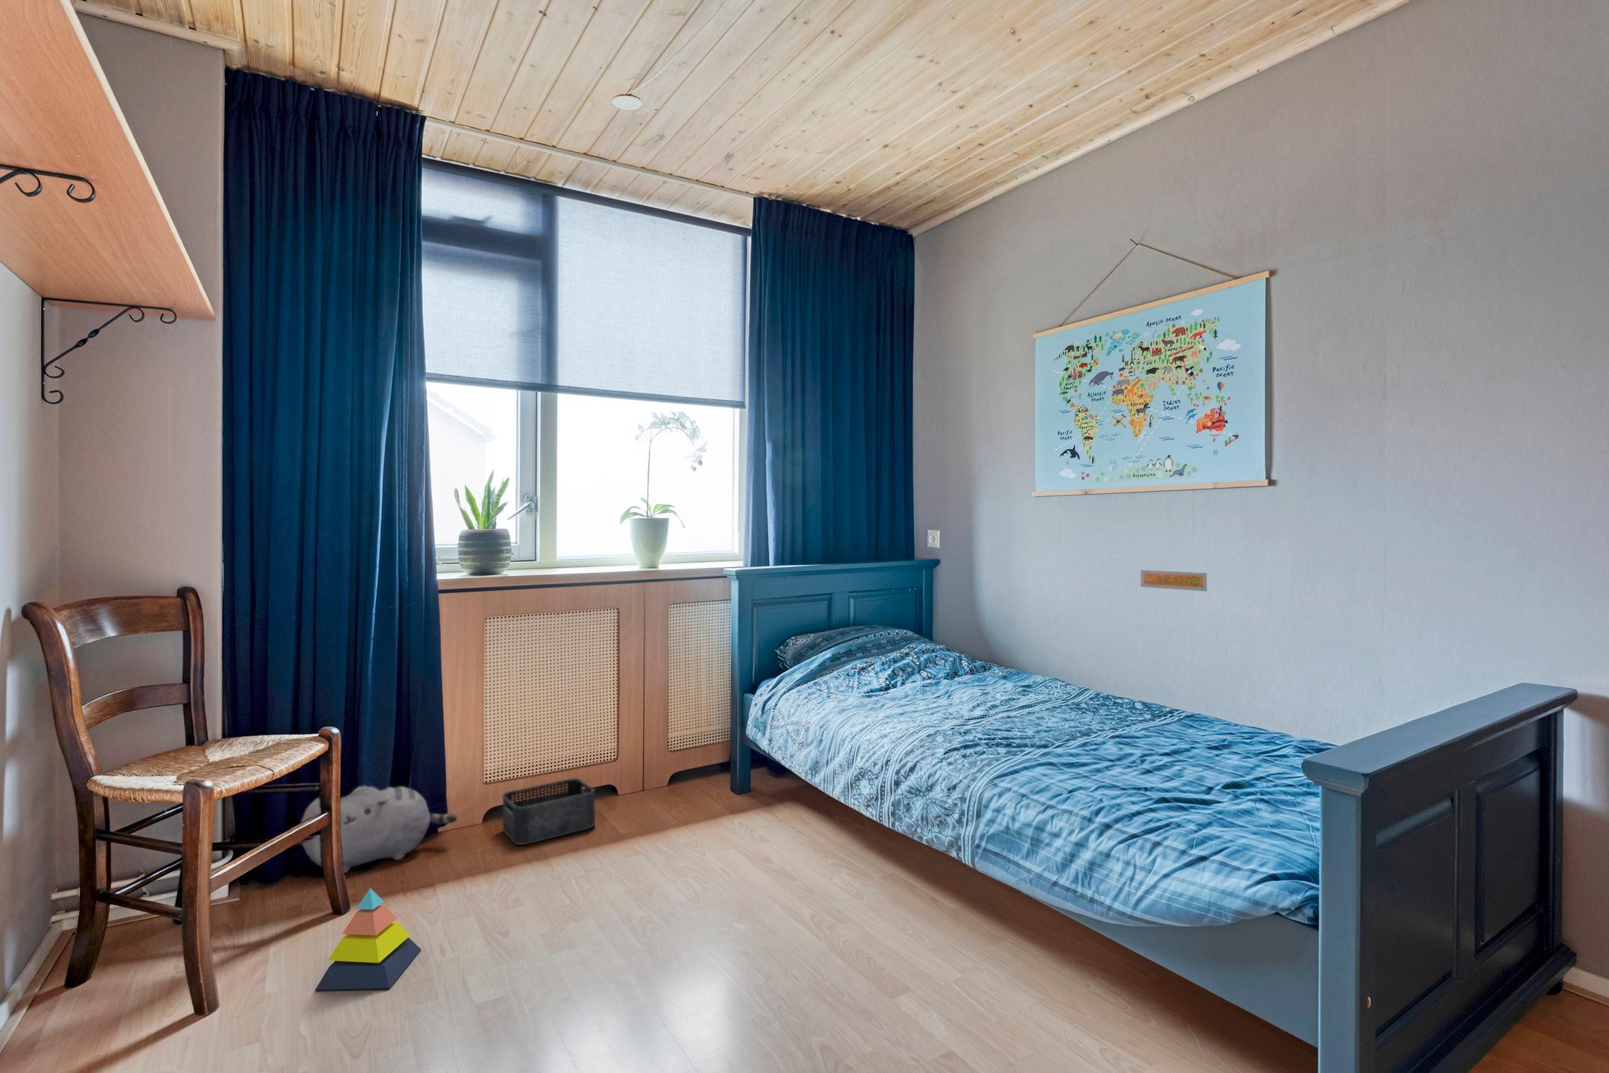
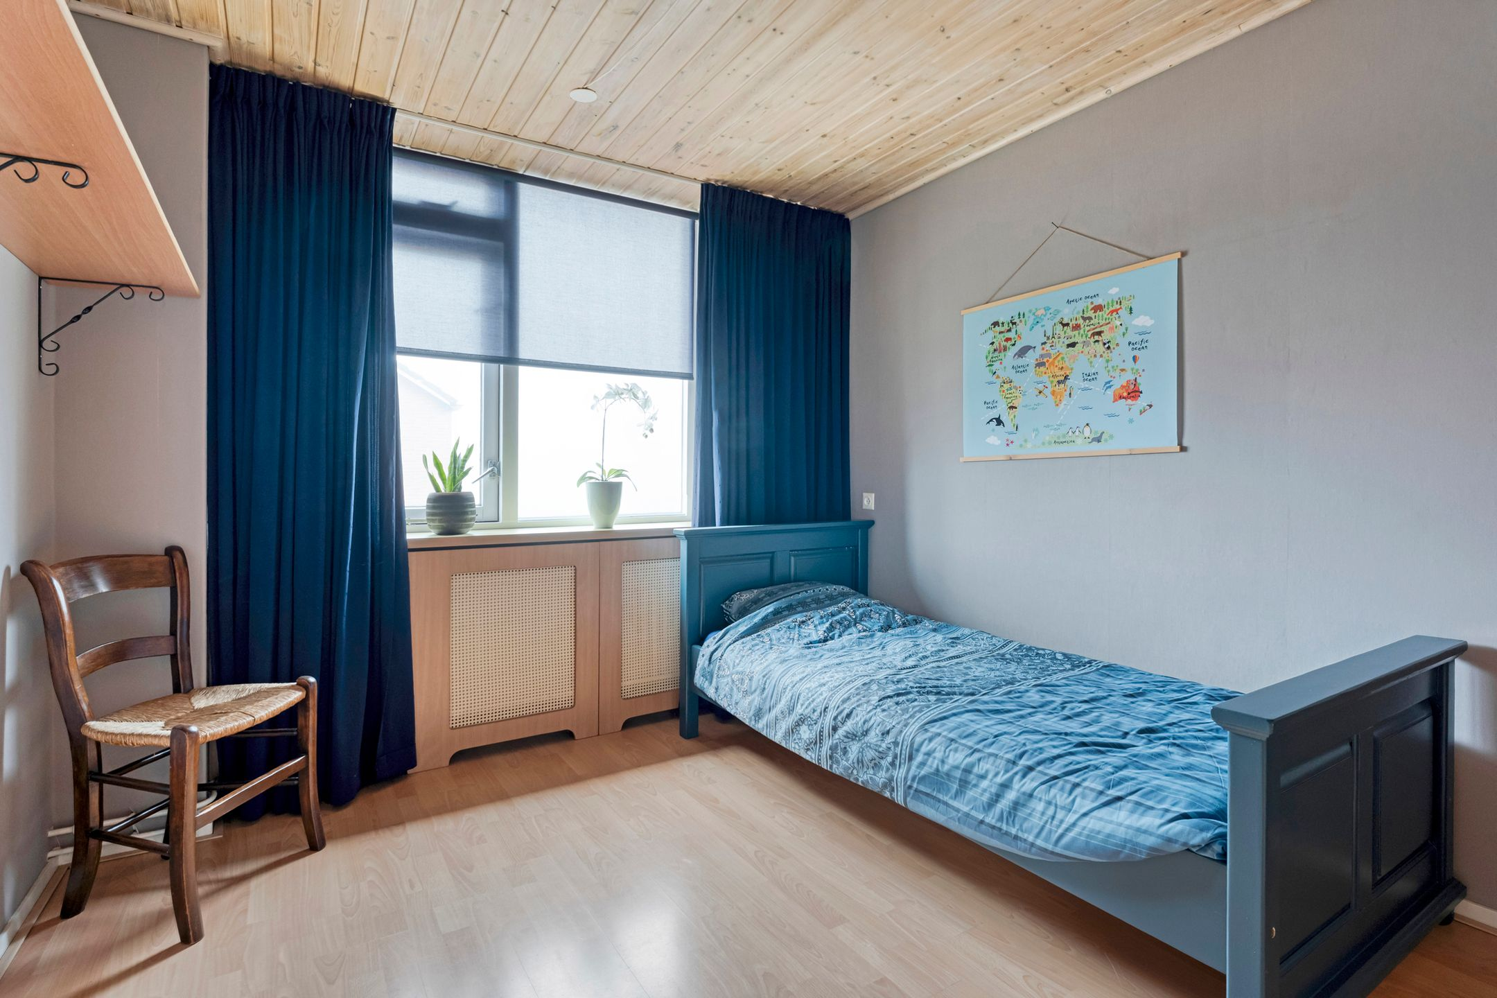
- storage bin (550, 810)
- nameplate (1172, 580)
- plush toy (381, 818)
- stacking toy (370, 928)
